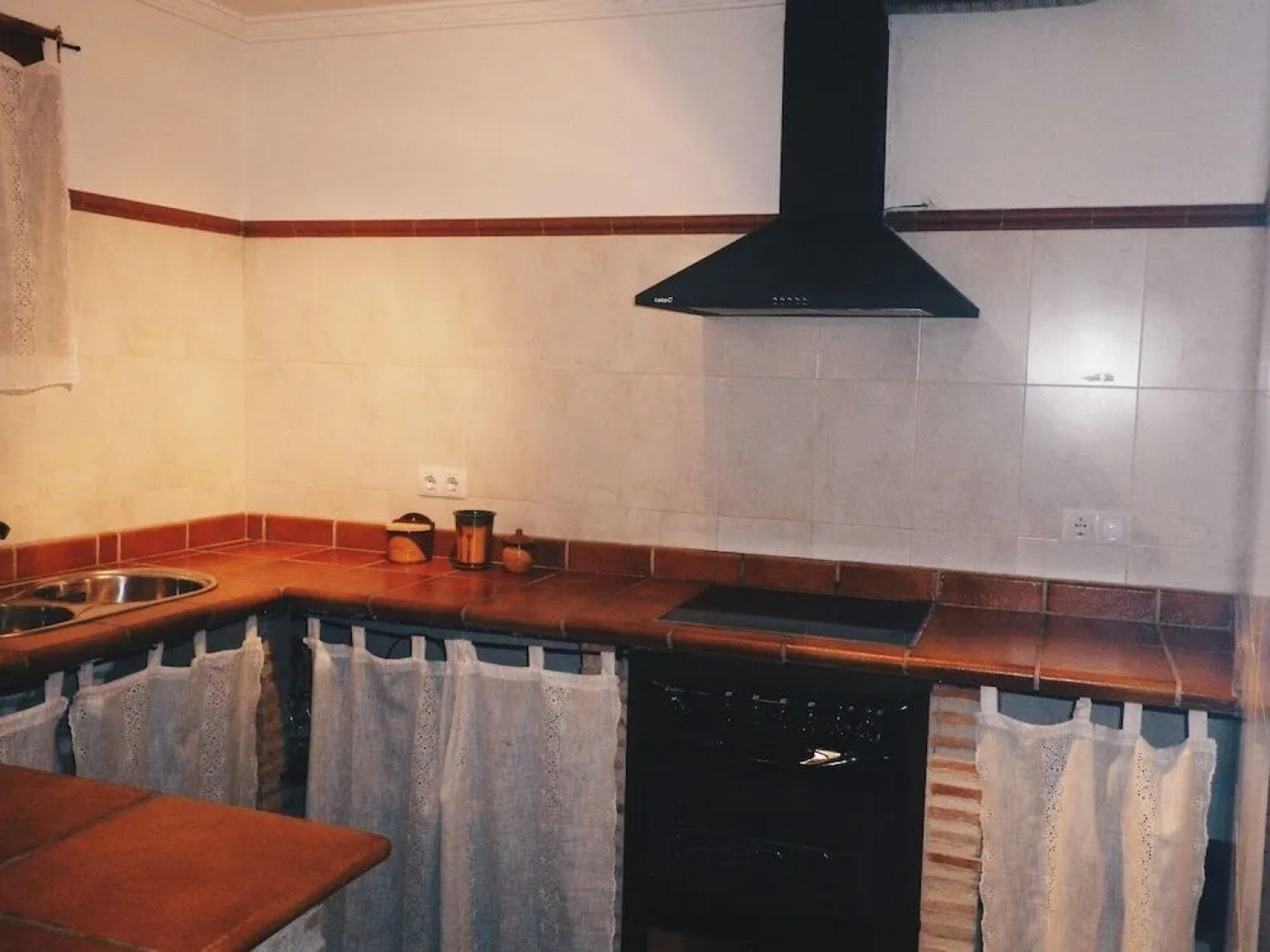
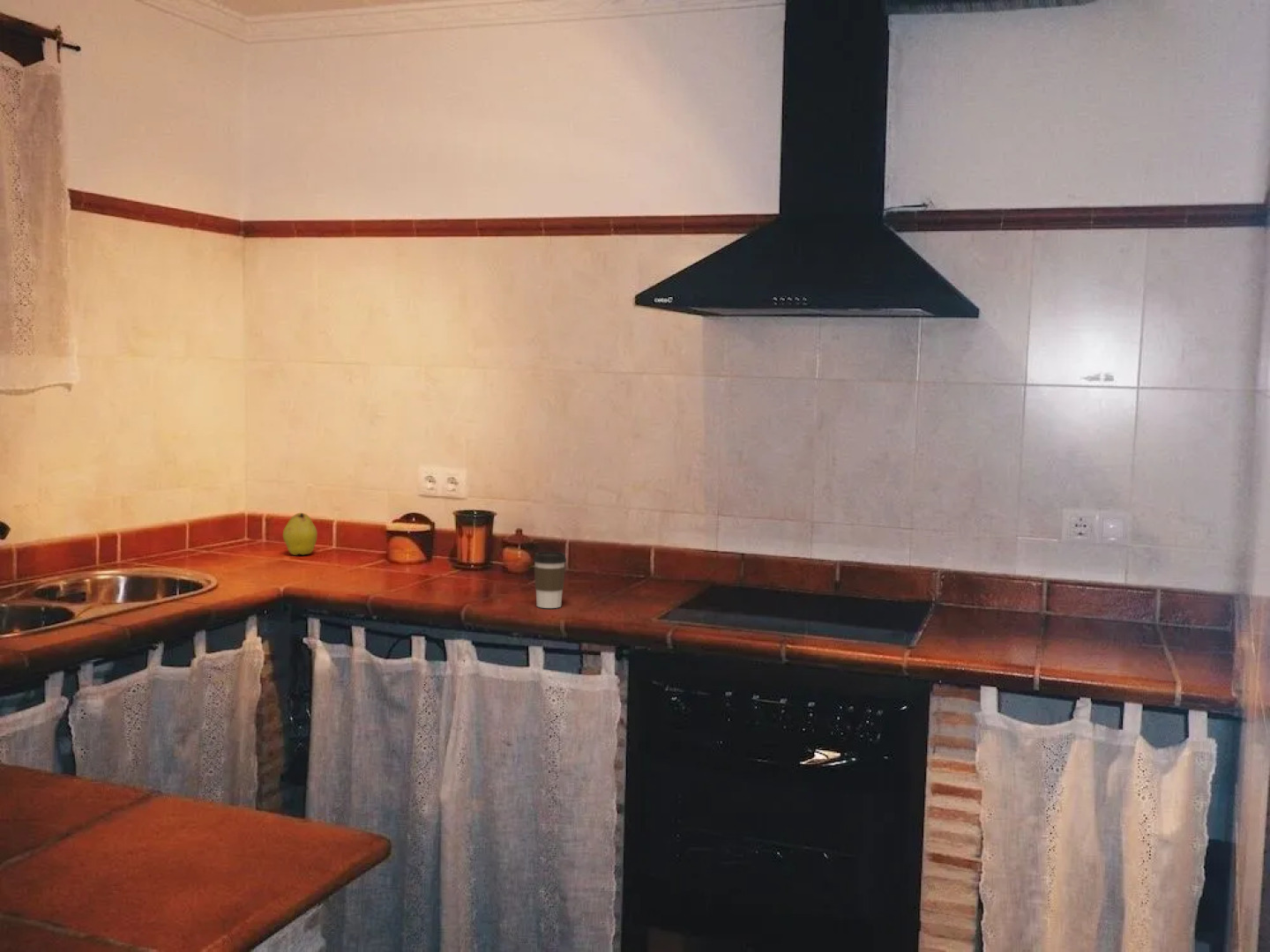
+ fruit (300, 533)
+ coffee cup (549, 579)
